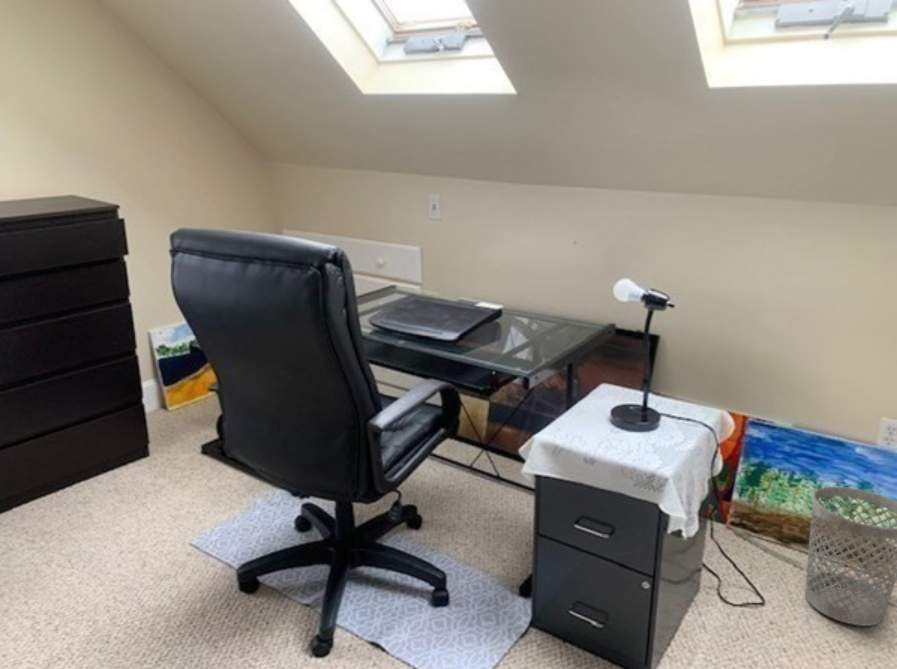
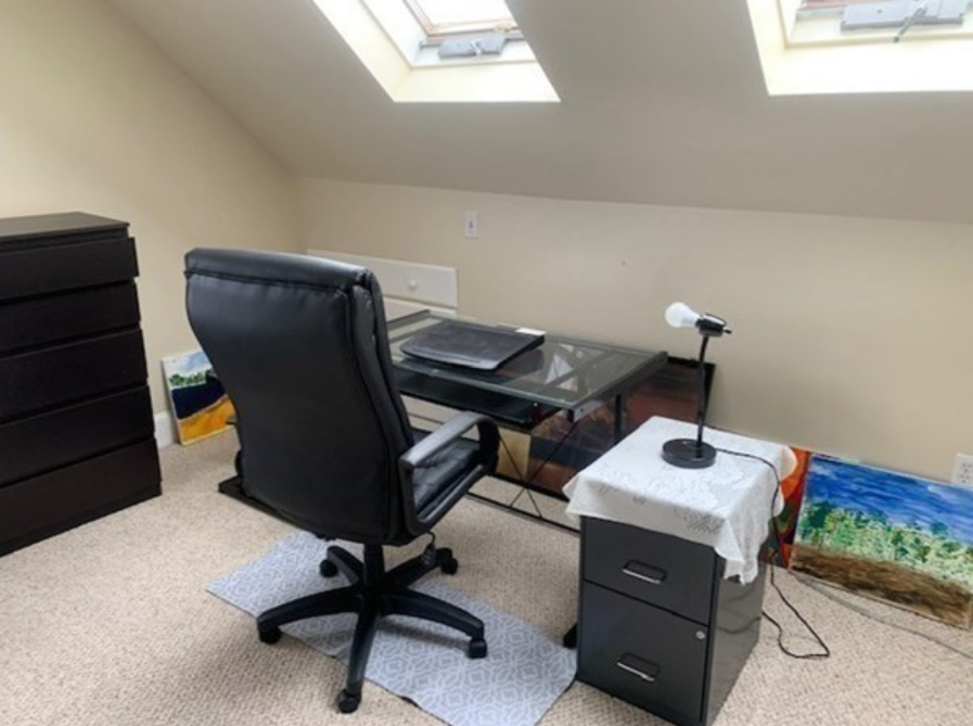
- wastebasket (853, 556)
